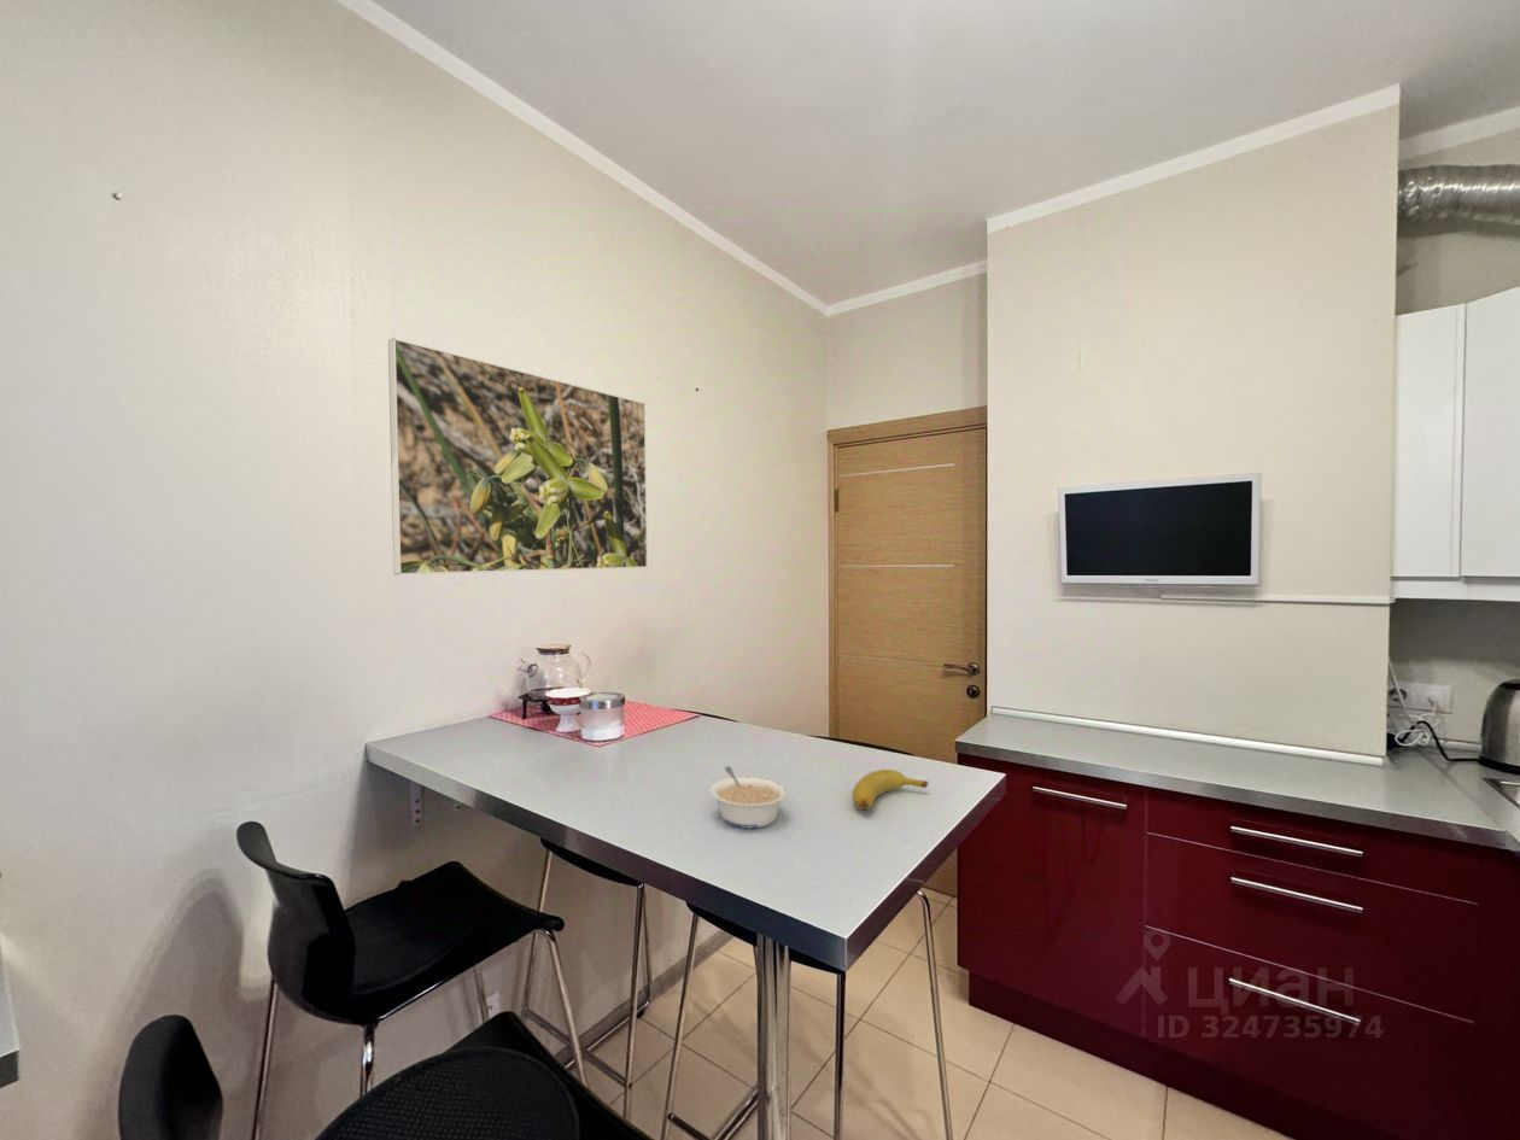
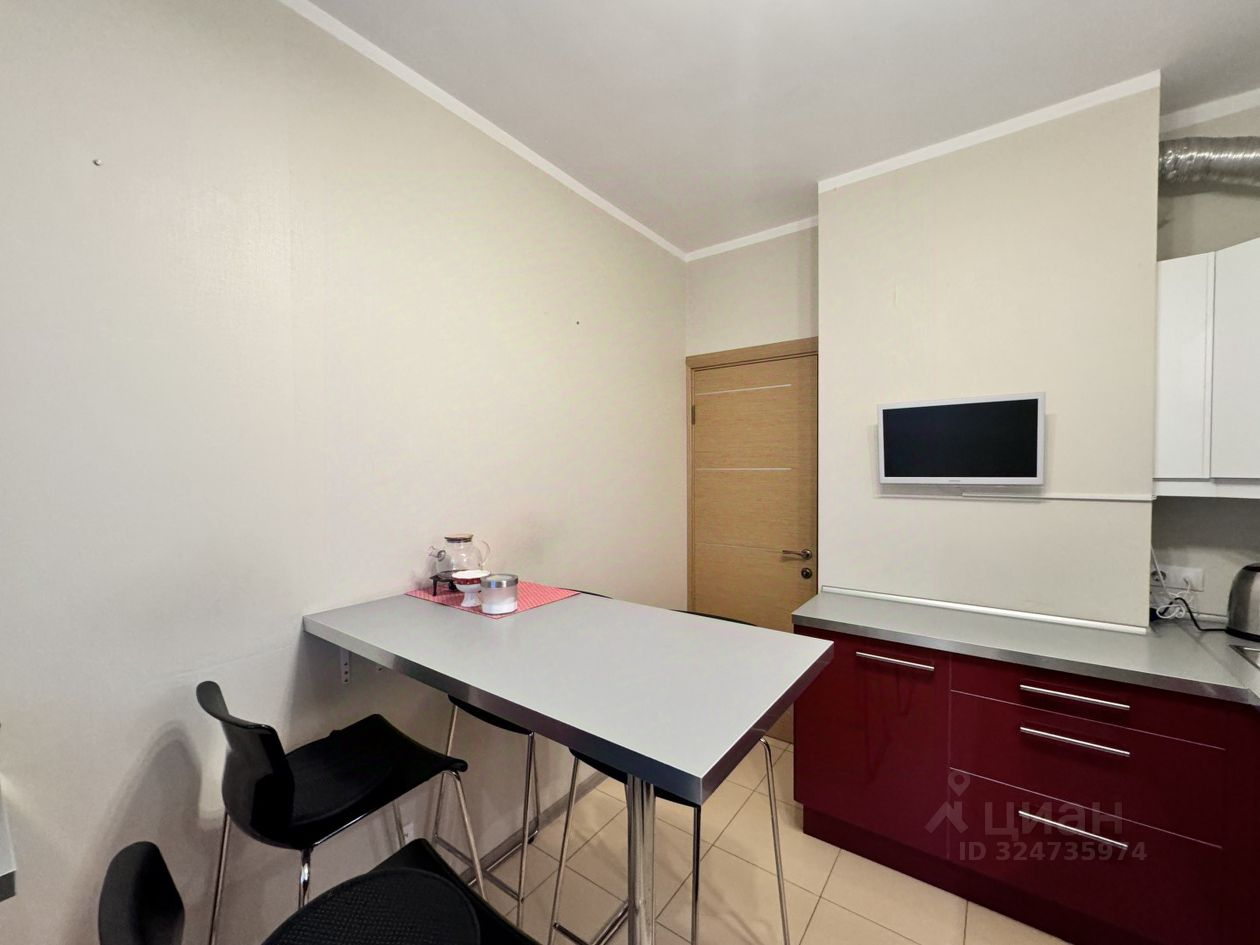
- legume (746, 800)
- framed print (540, 474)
- banana (884, 790)
